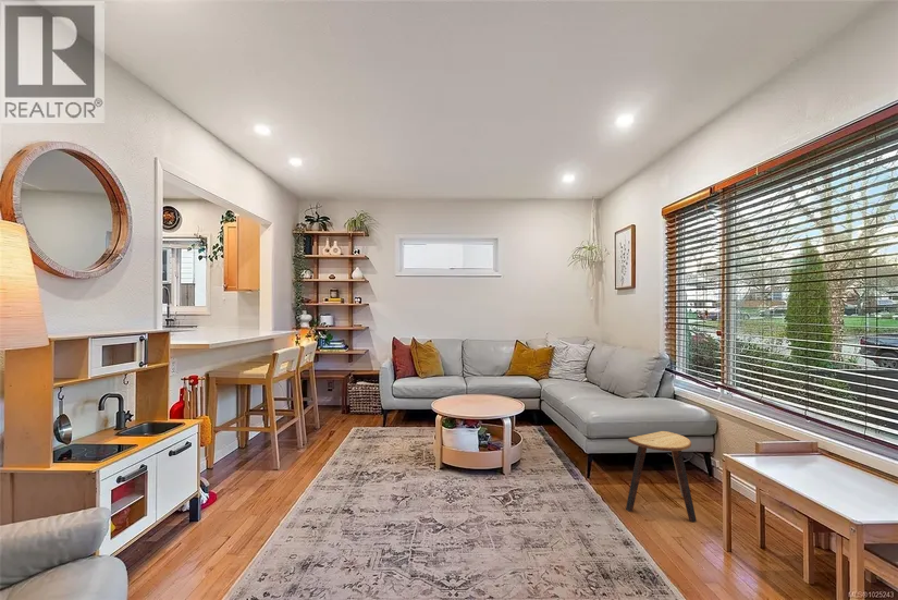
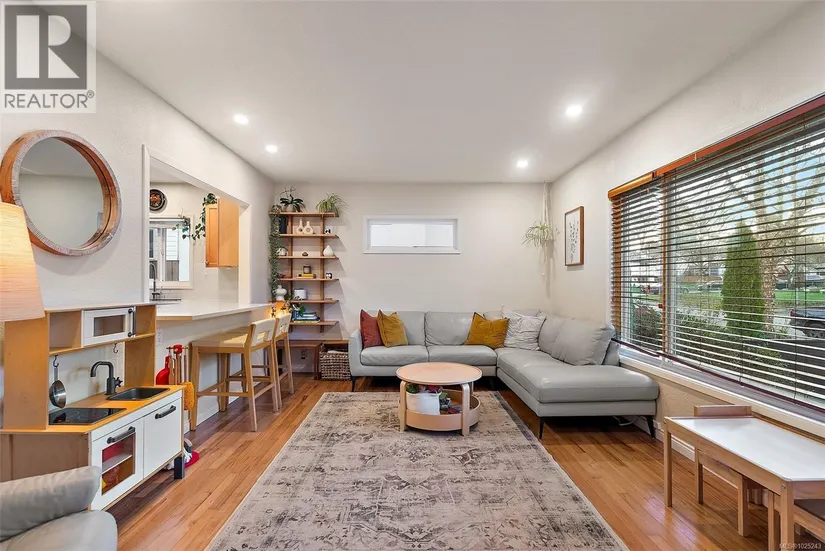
- stool (675, 468)
